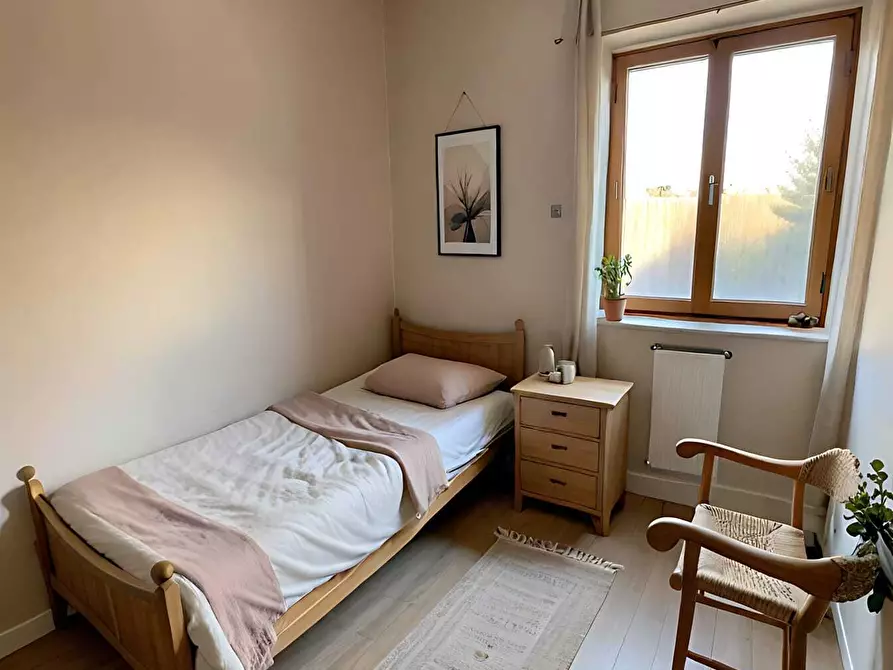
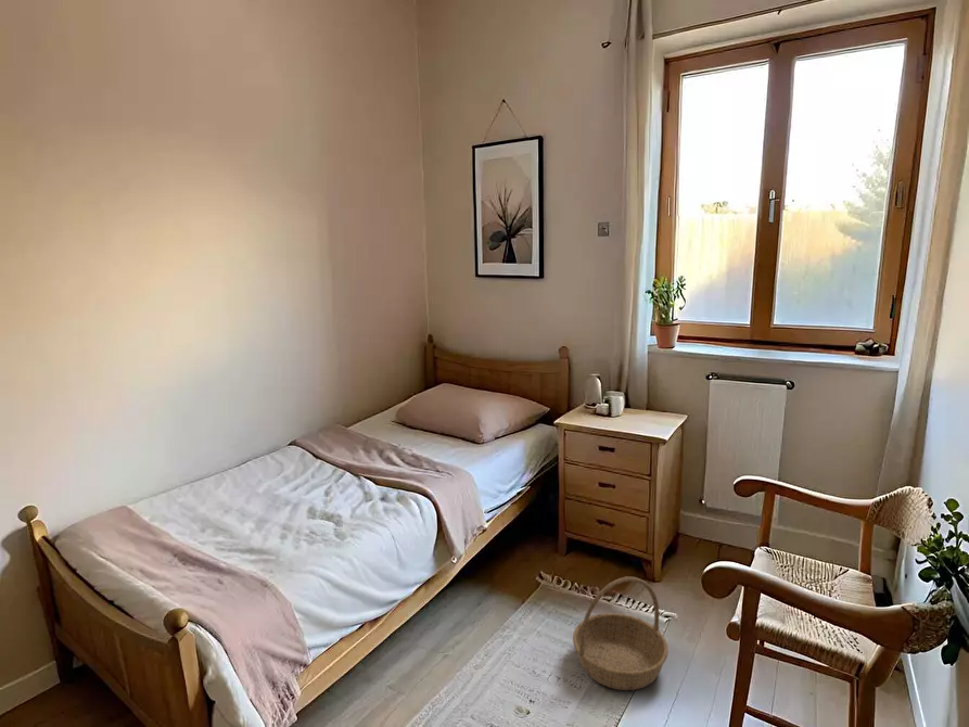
+ basket (620, 622)
